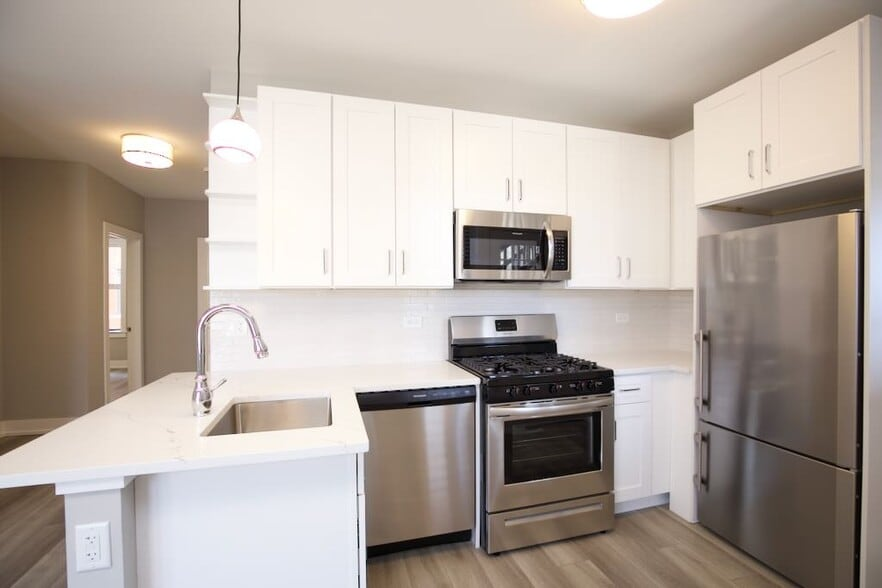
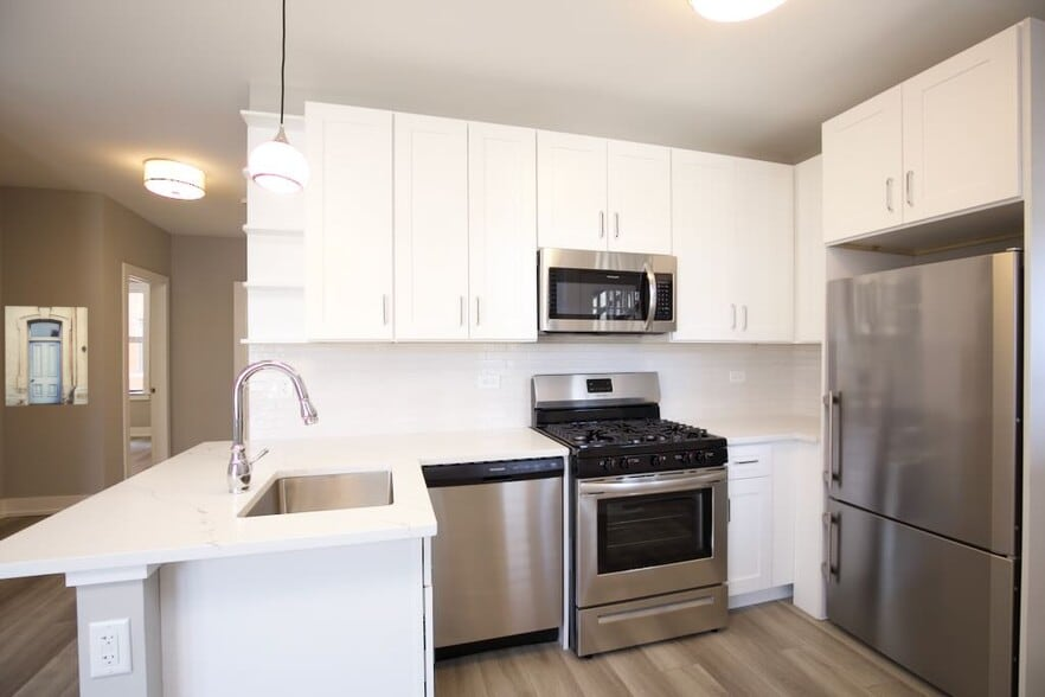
+ wall art (46, 356)
